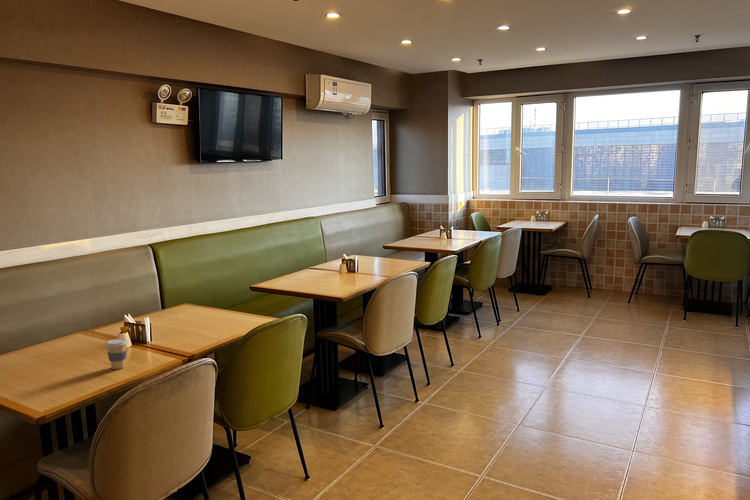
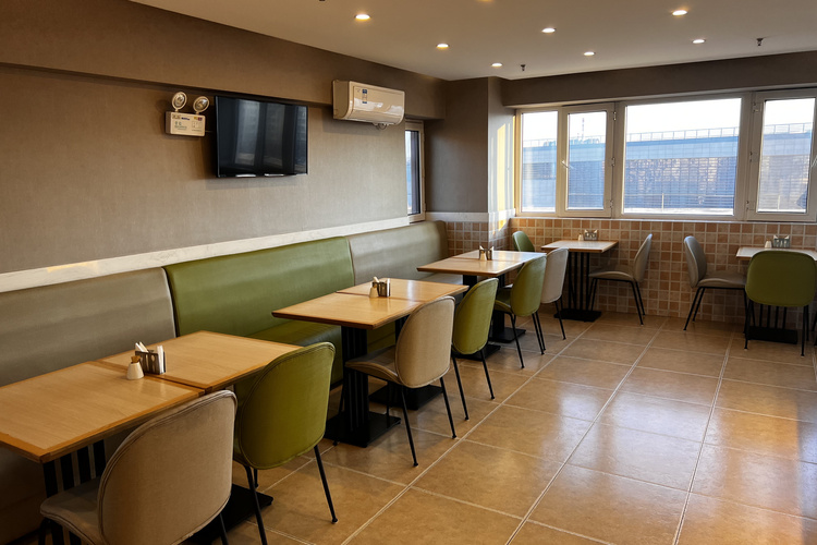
- coffee cup (117, 354)
